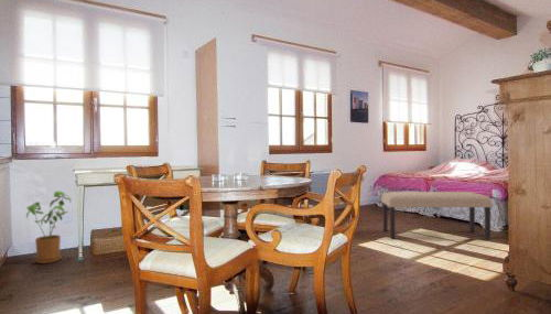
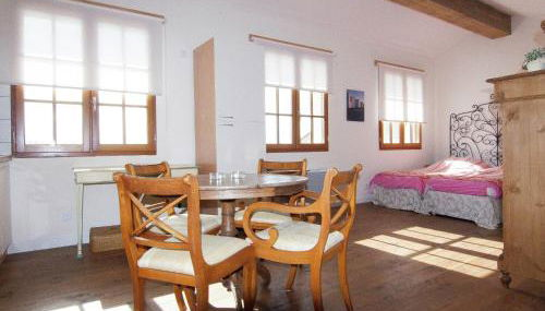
- bench (433, 206)
- house plant (50, 226)
